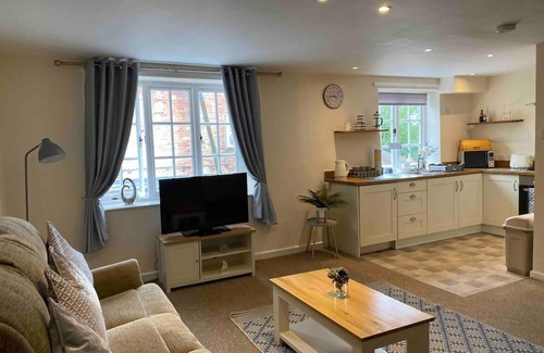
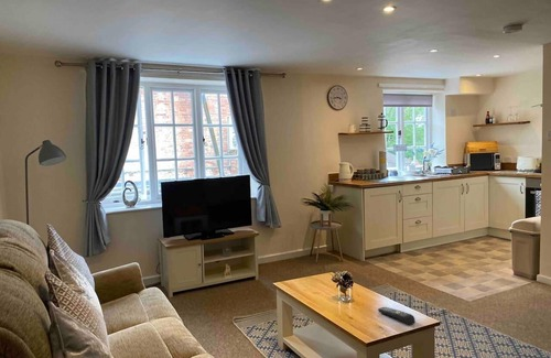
+ remote control (396, 314)
